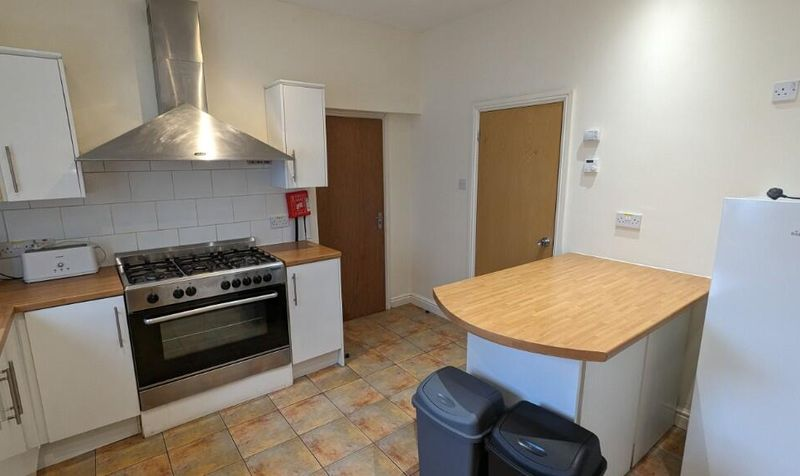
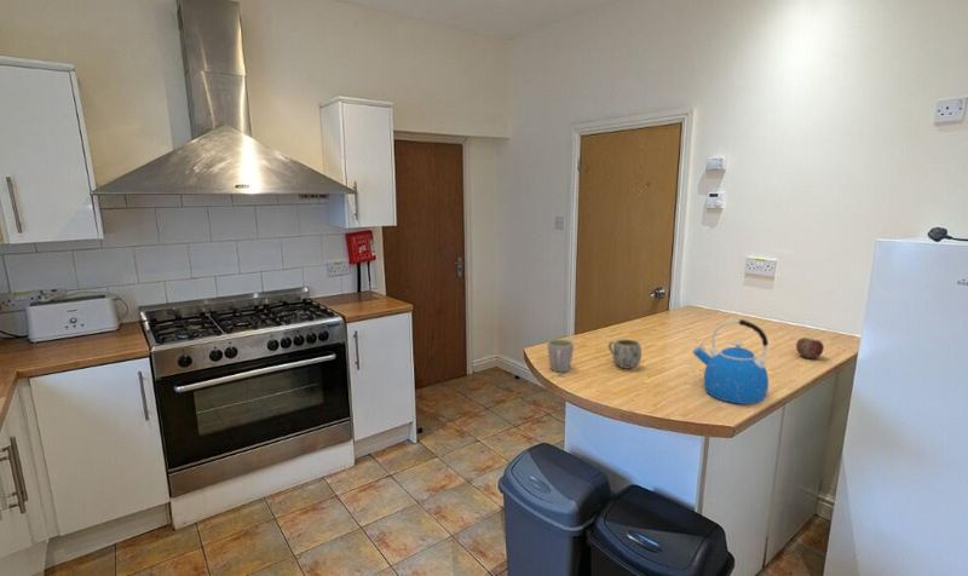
+ mug (559, 357)
+ mug (622, 353)
+ kettle (728, 356)
+ apple (809, 347)
